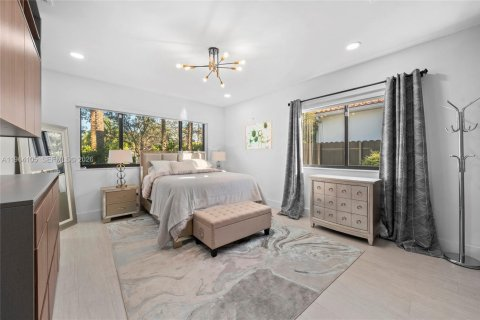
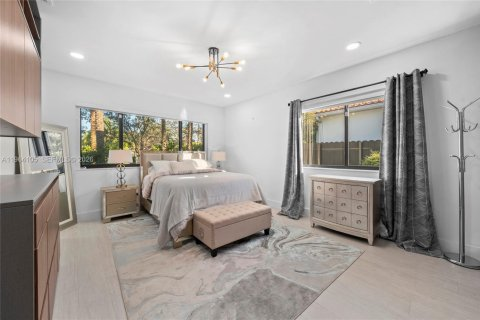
- wall art (257, 136)
